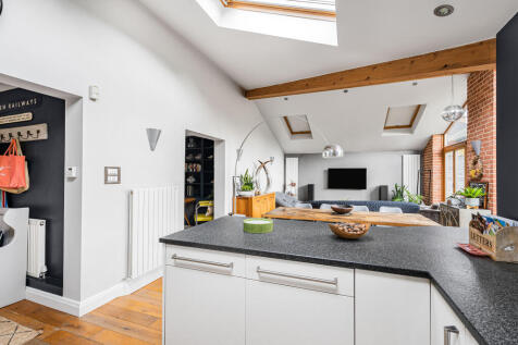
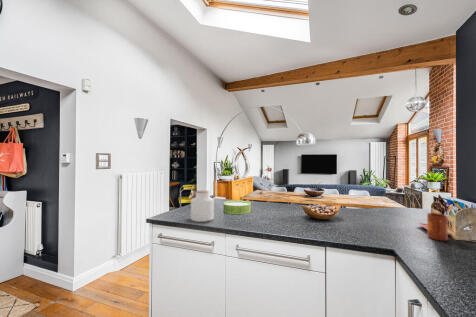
+ mug (438, 227)
+ jar (202, 205)
